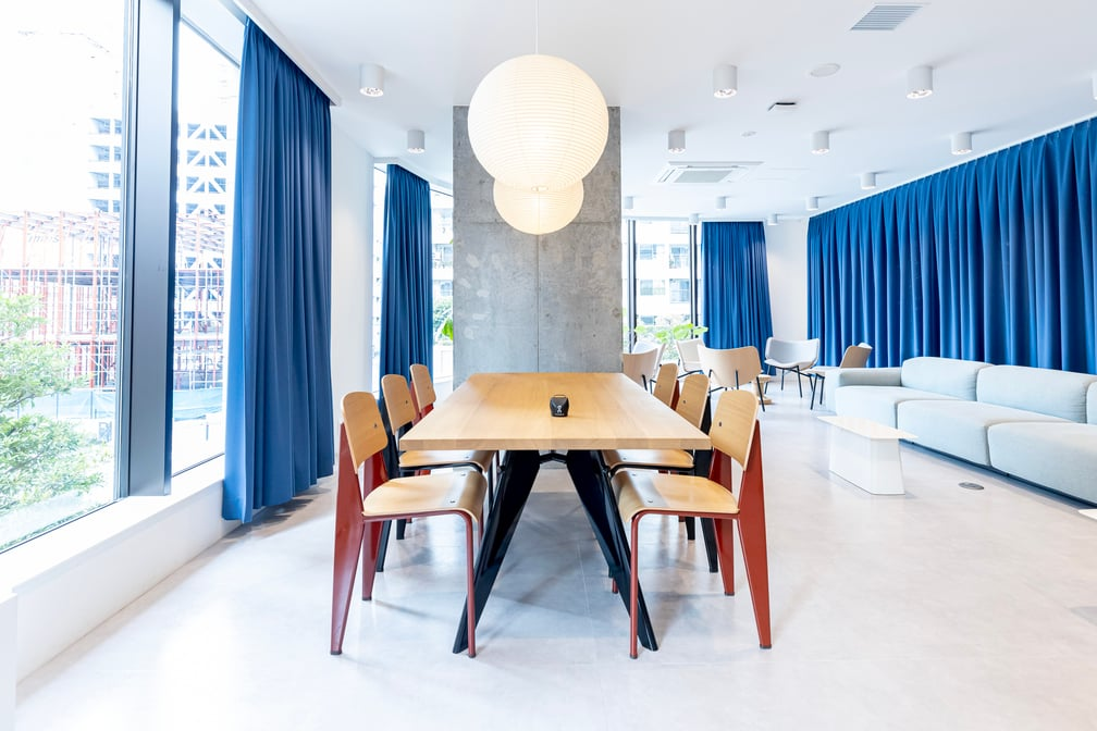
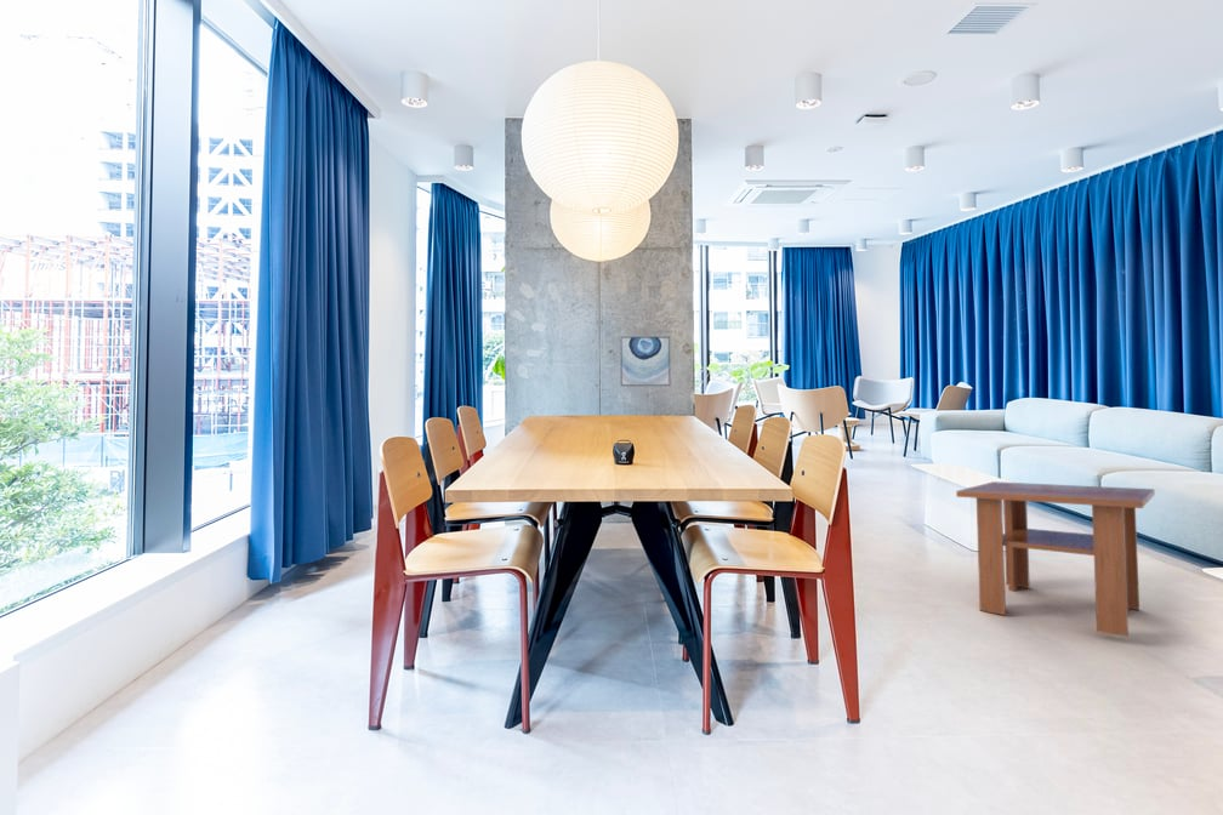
+ coffee table (1057, 549)
+ wall art (644, 360)
